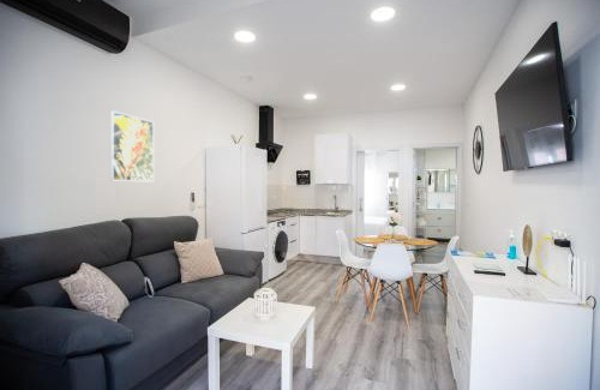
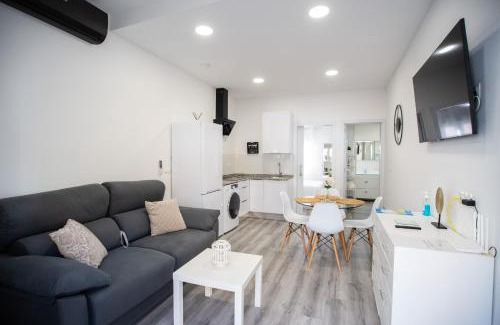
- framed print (133, 149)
